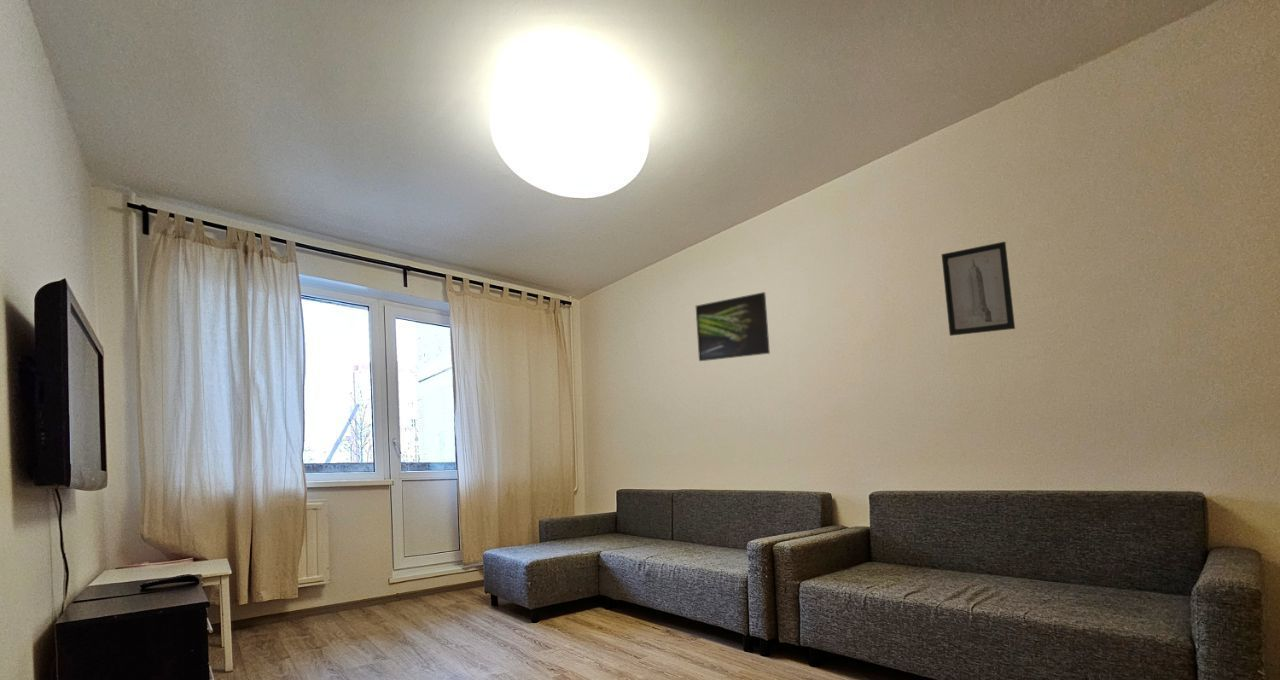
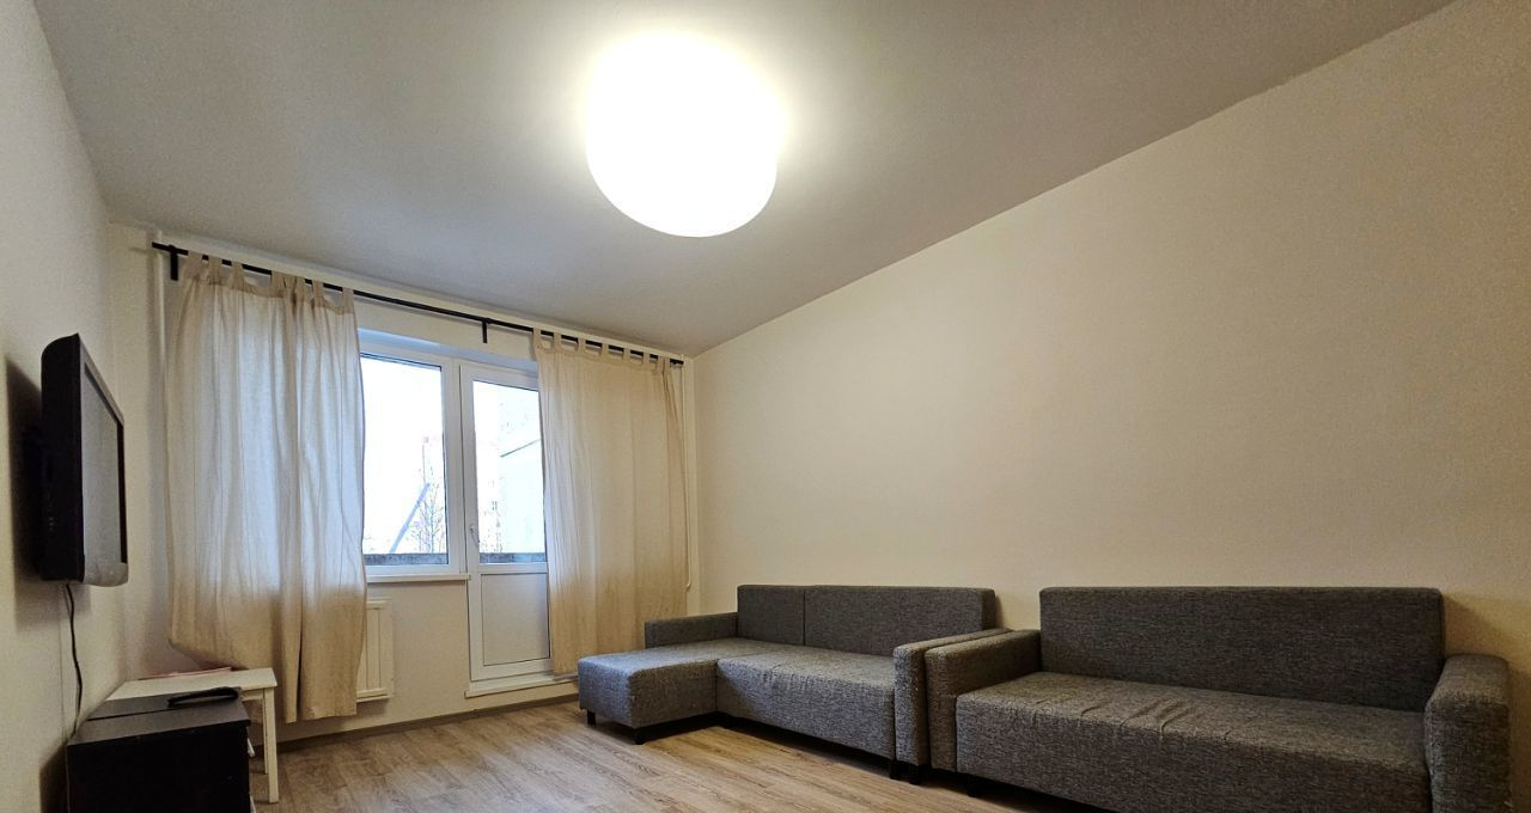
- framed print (730, 328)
- wall art (976, 290)
